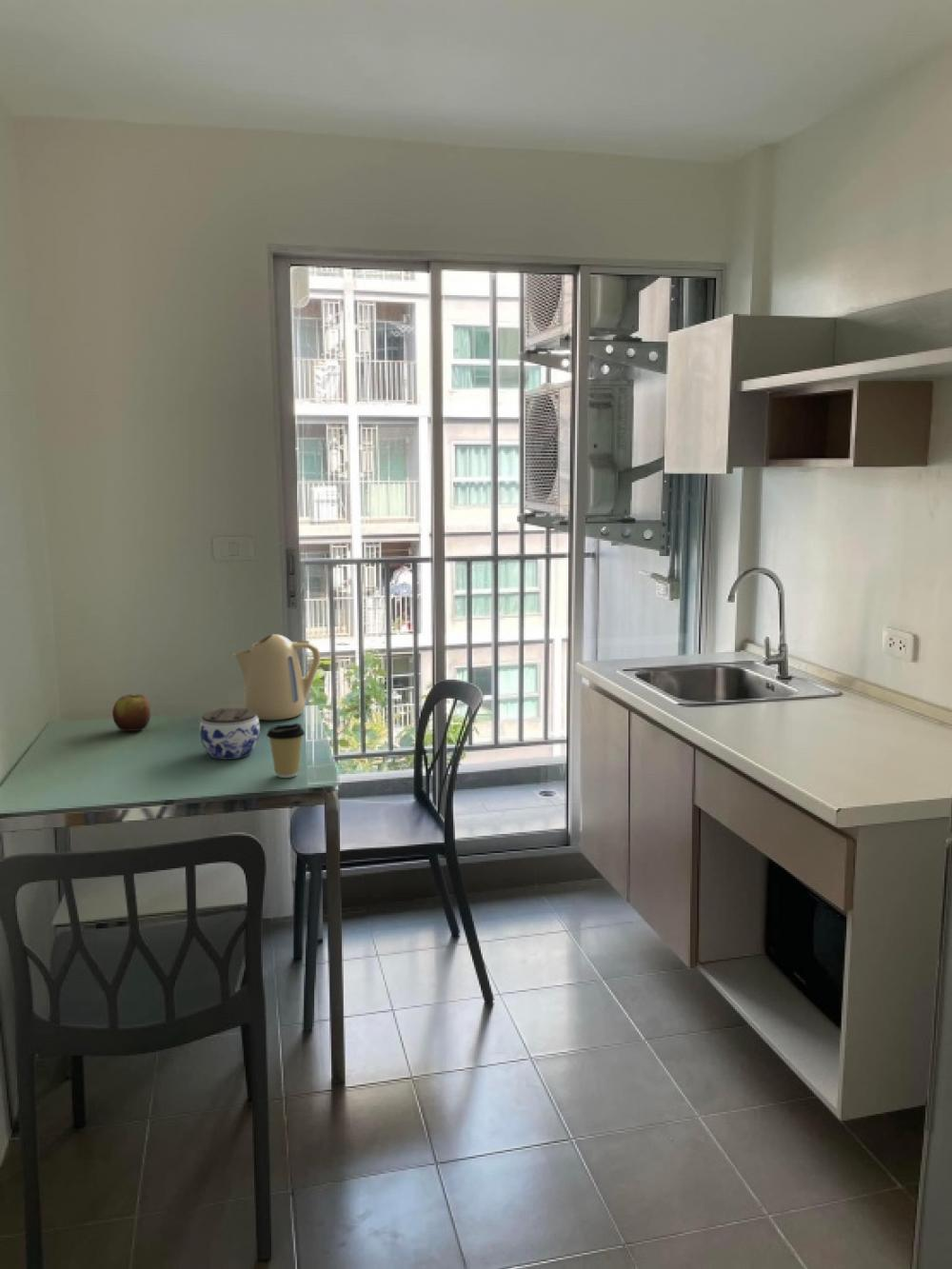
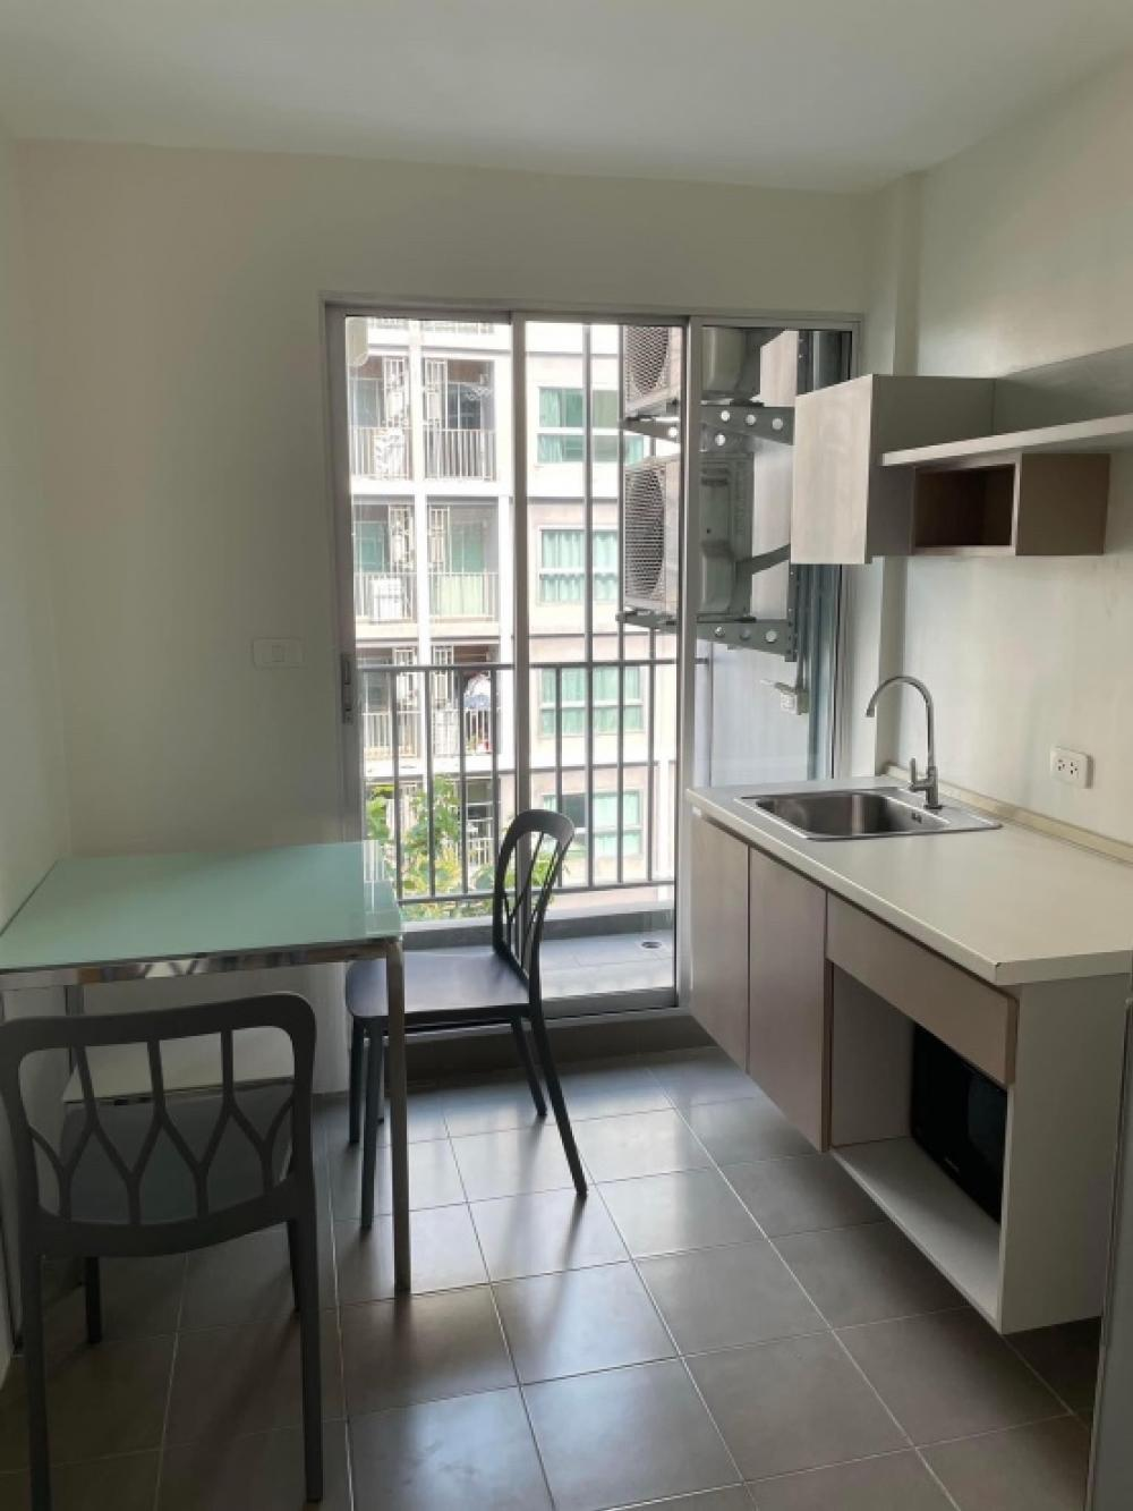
- jar (229, 733)
- kettle (278, 674)
- coffee cup (286, 750)
- apple (131, 712)
